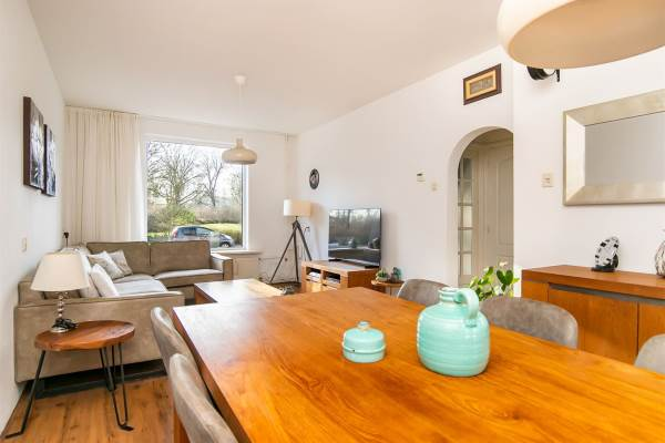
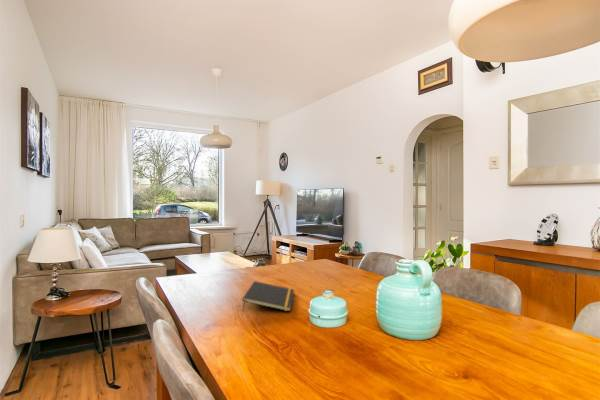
+ notepad (270, 294)
